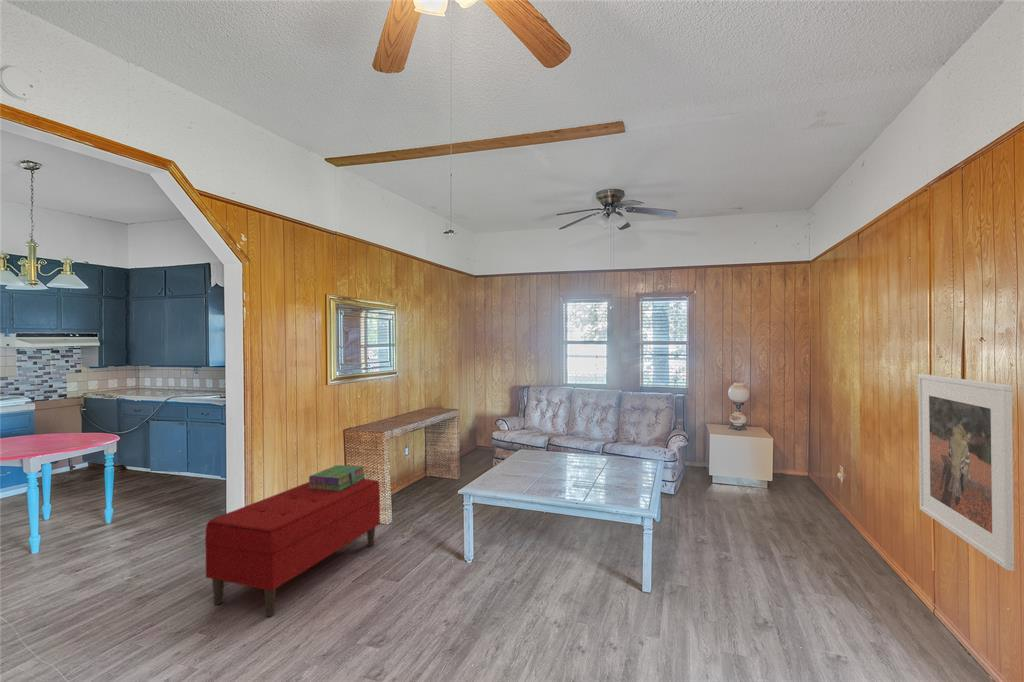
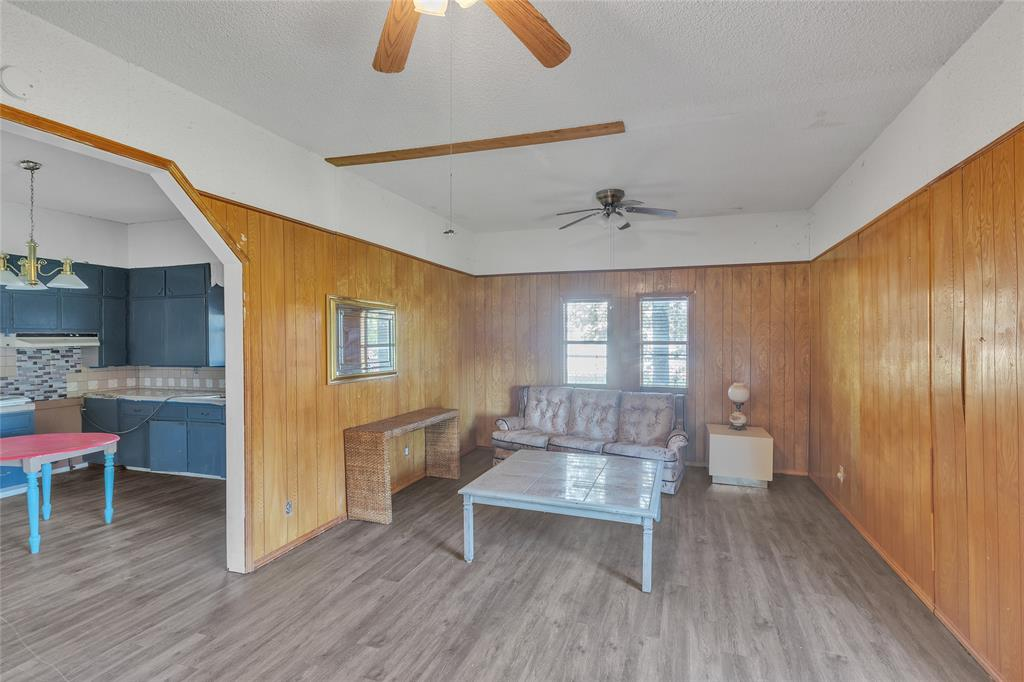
- stack of books (337, 476)
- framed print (958, 457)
- bench (303, 534)
